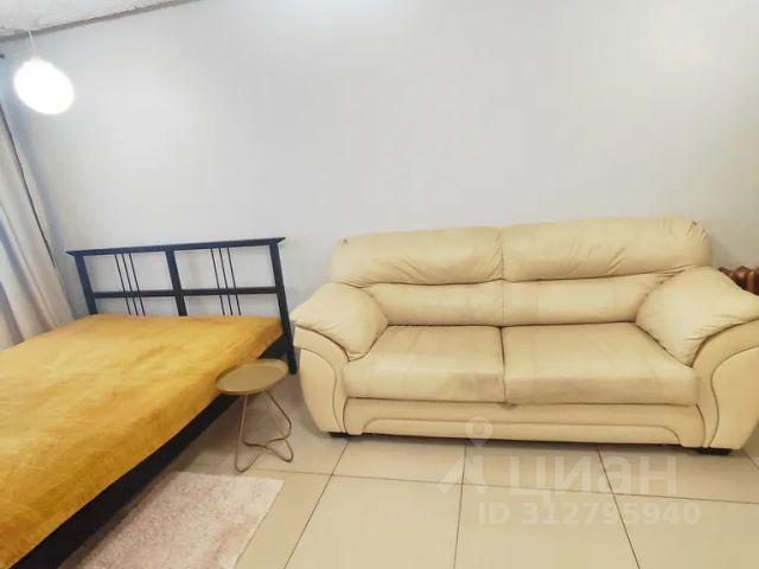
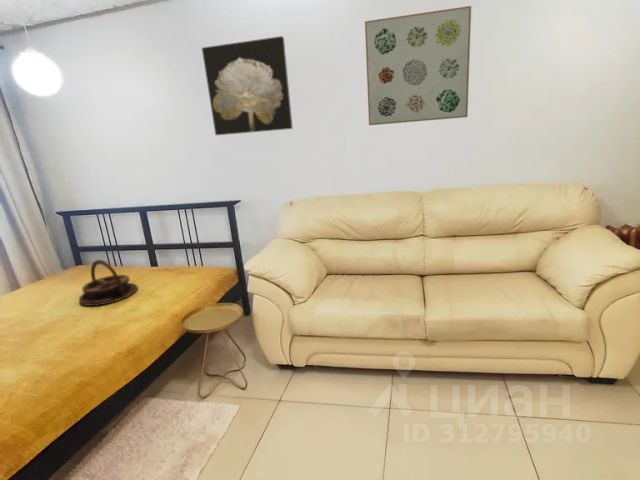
+ wall art (416, 69)
+ wall art (248, 88)
+ serving tray (105, 277)
